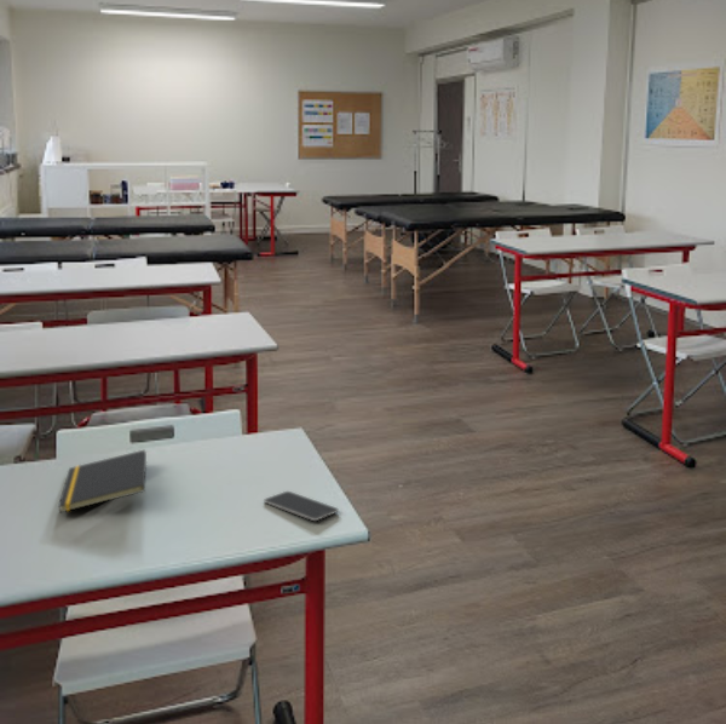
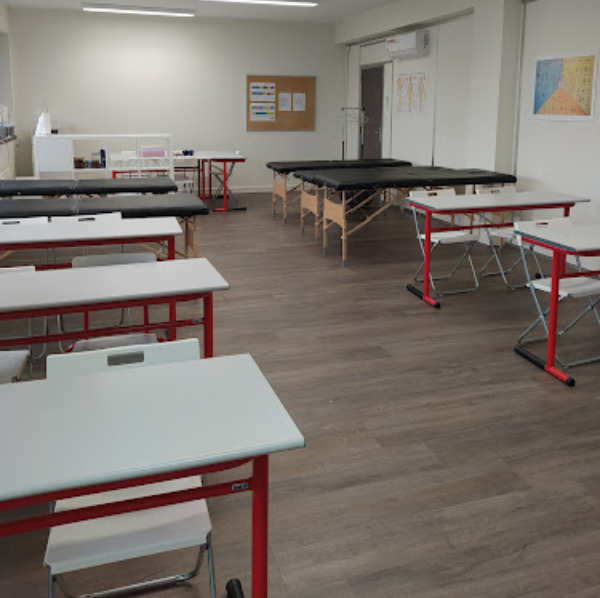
- notepad (105, 478)
- smartphone (300, 505)
